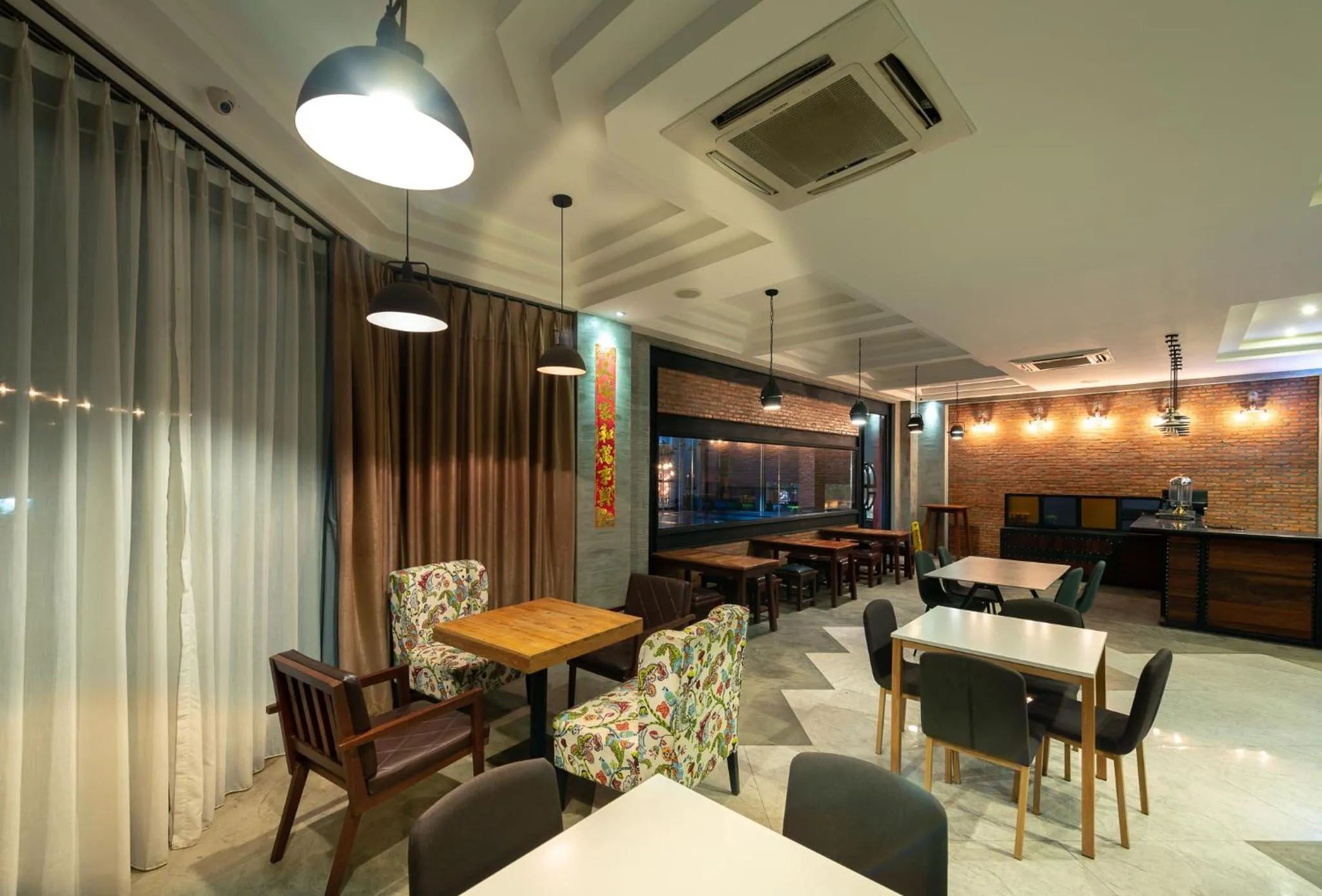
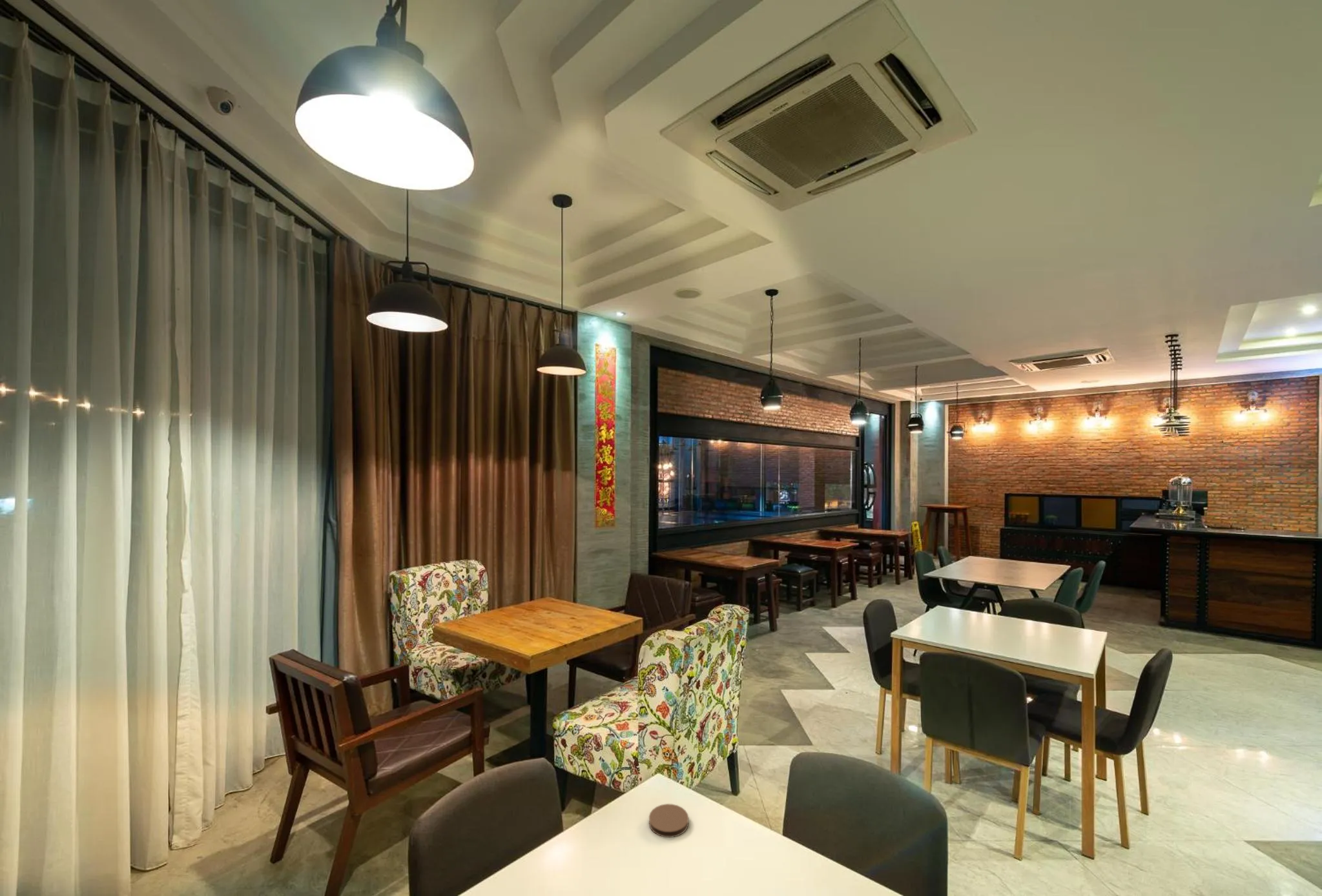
+ coaster (668, 820)
